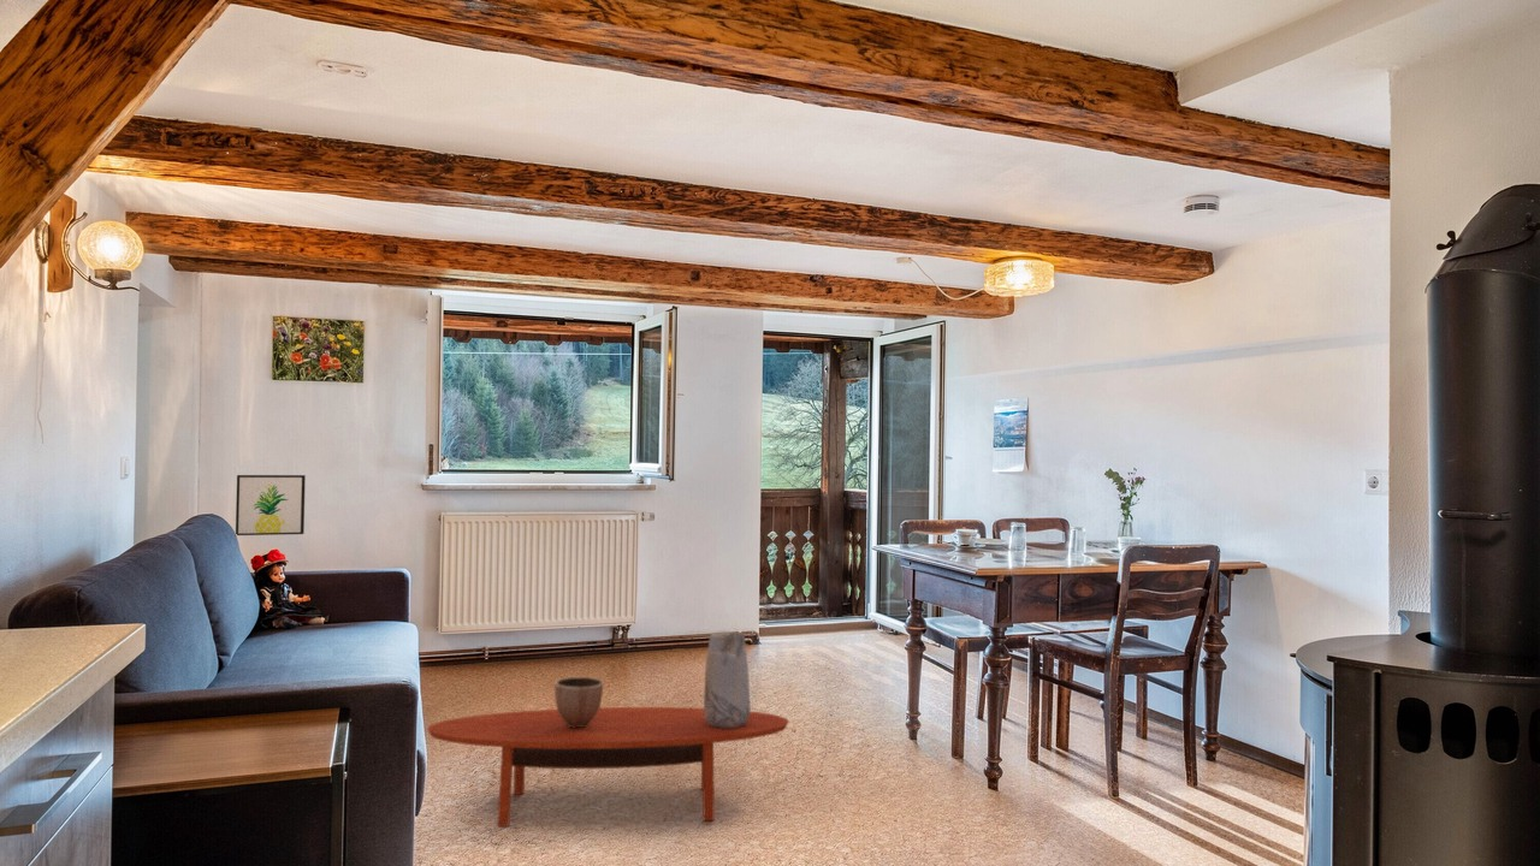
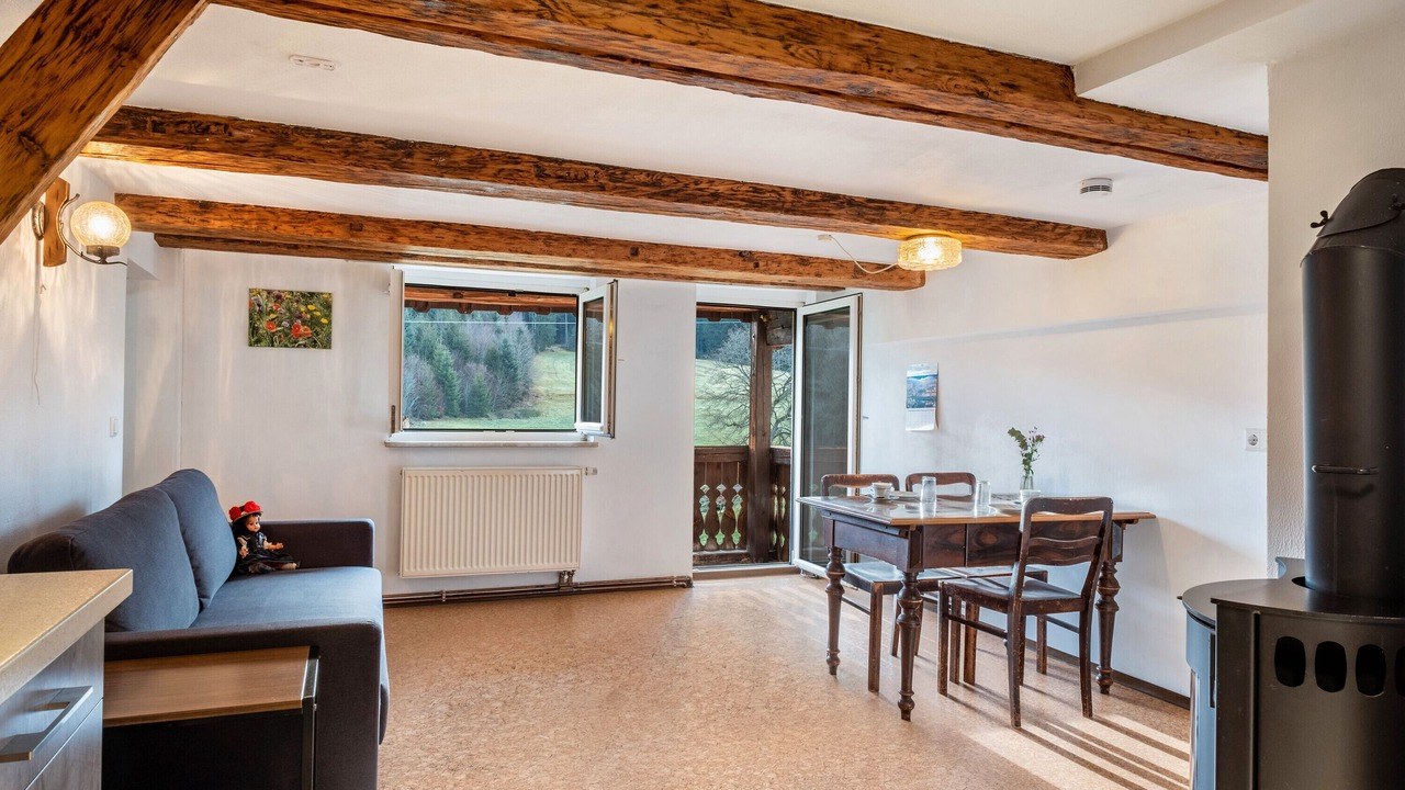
- vase (727, 677)
- coffee table (611, 764)
- wall art (271, 504)
- decorative bowl (579, 702)
